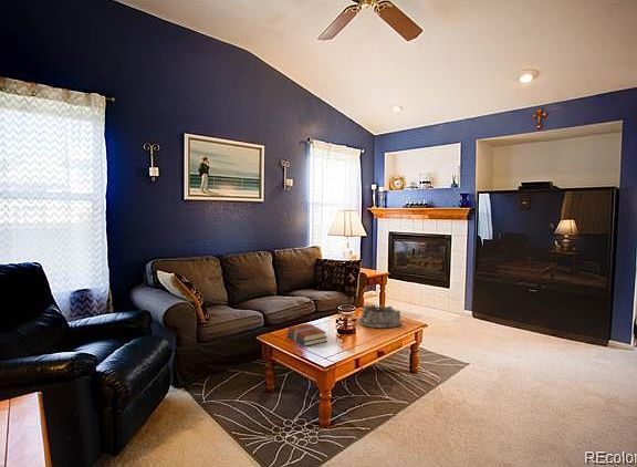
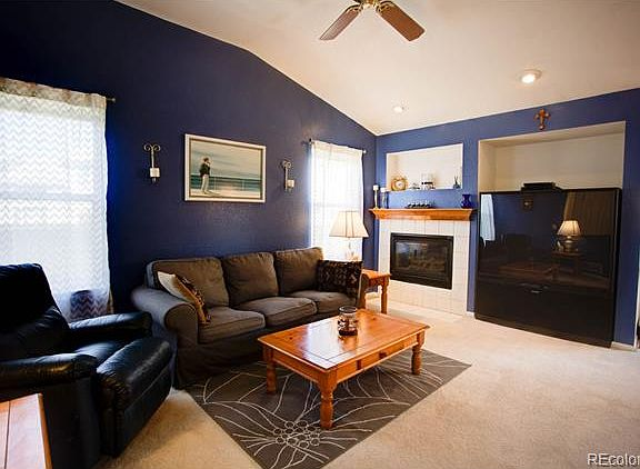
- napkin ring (378, 314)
- books (306, 333)
